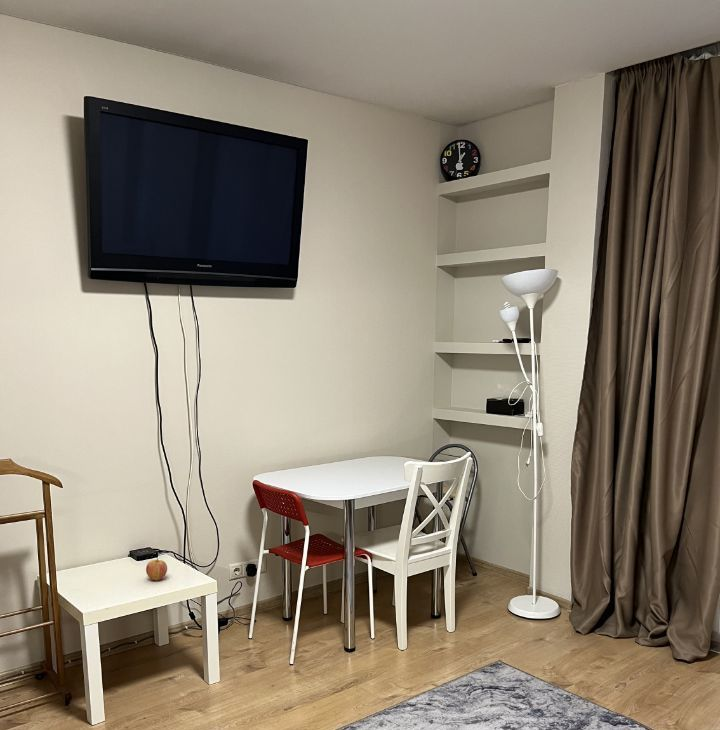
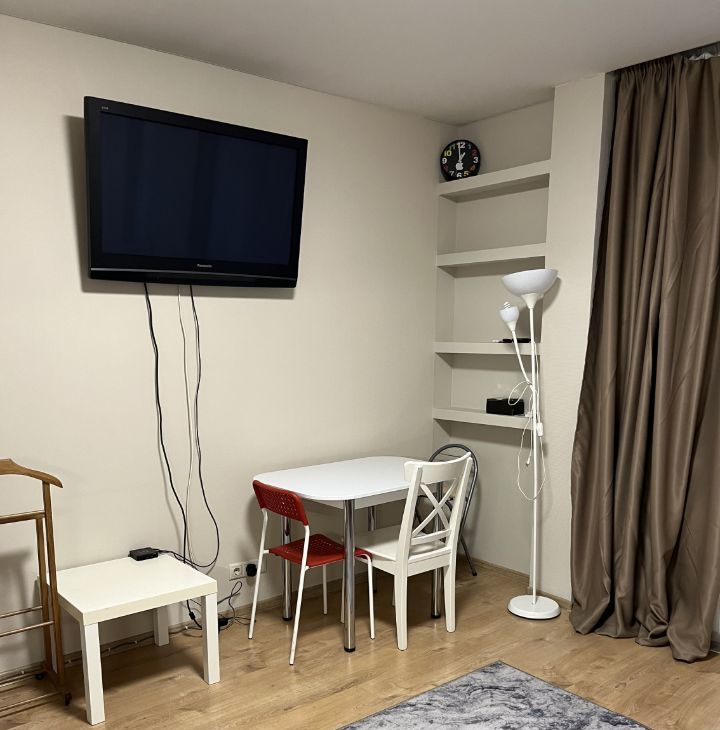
- fruit (156, 569)
